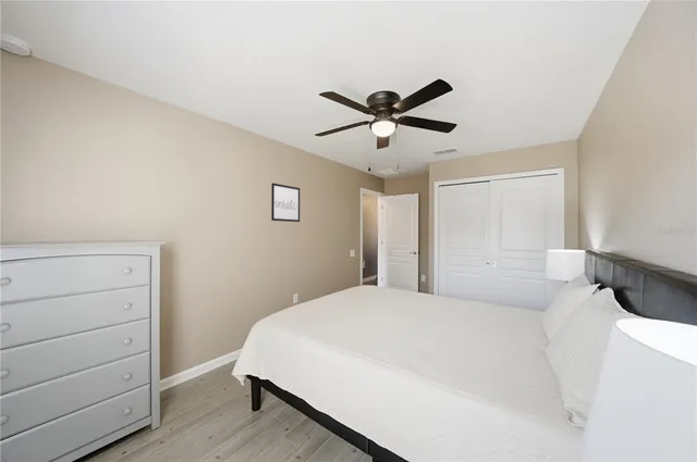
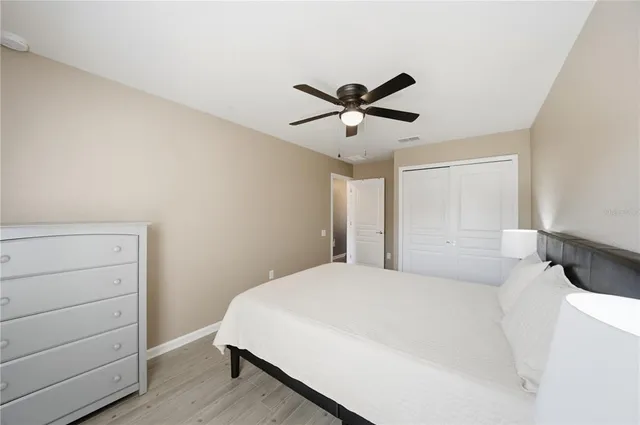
- wall art (286, 203)
